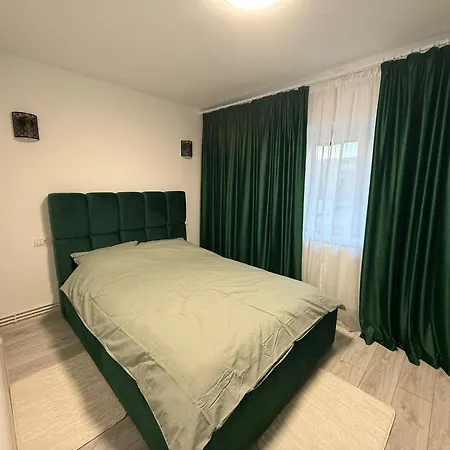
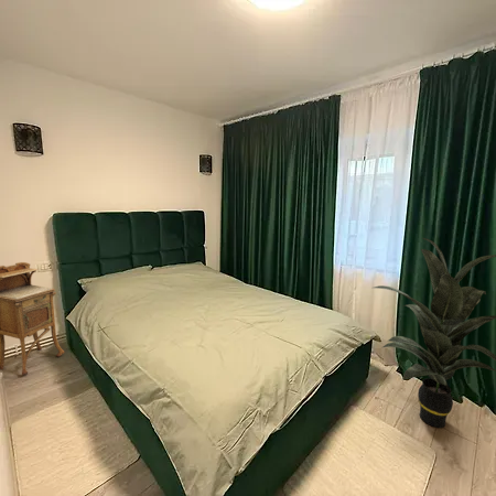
+ indoor plant (435, 331)
+ nightstand (28, 314)
